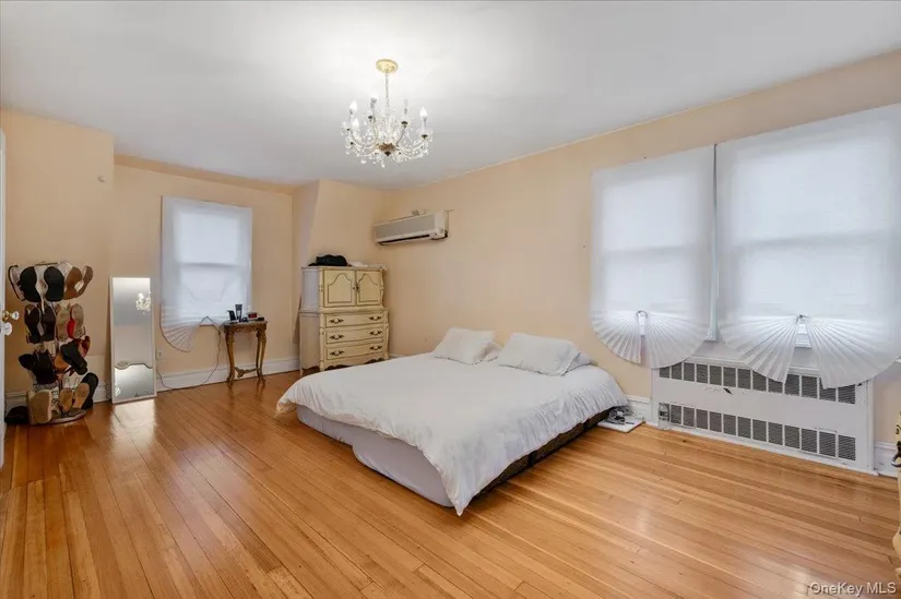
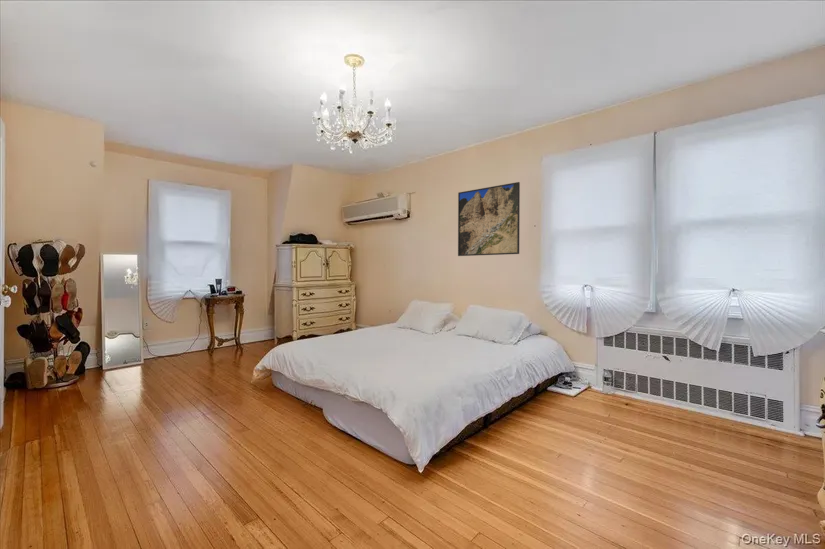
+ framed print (486, 221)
